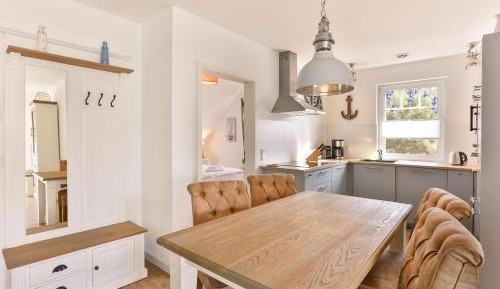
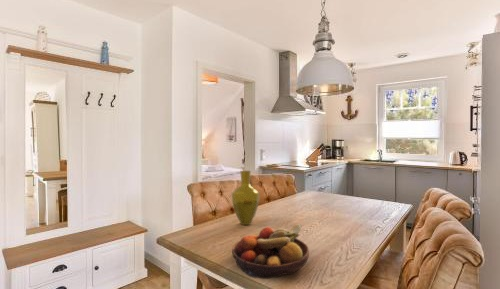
+ fruit bowl (270, 244)
+ vase (245, 197)
